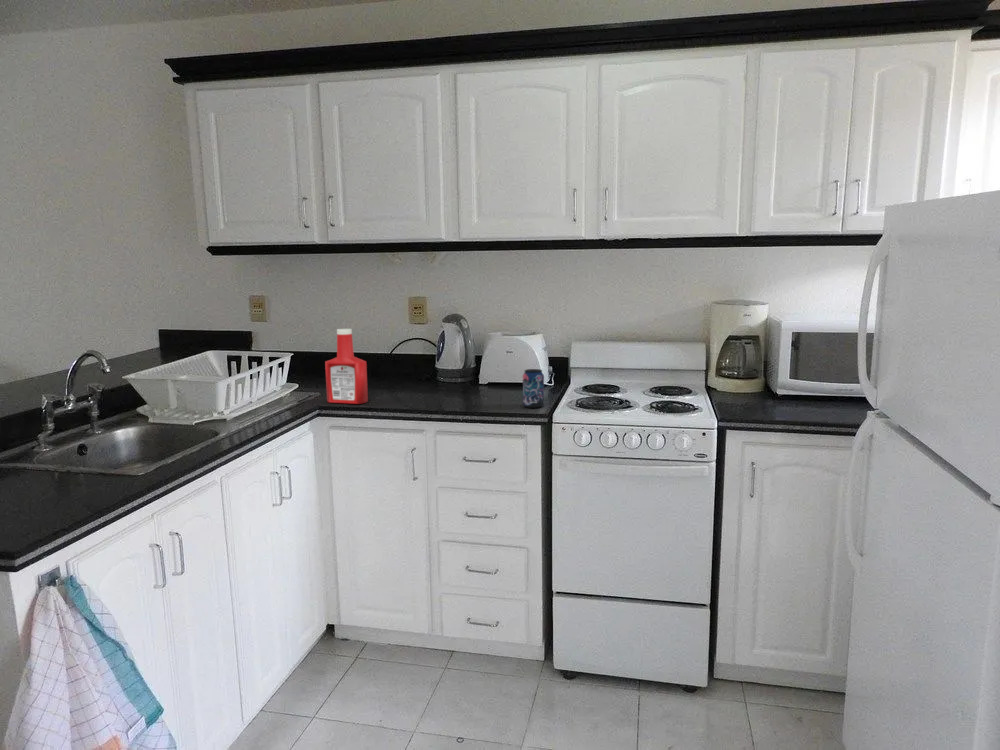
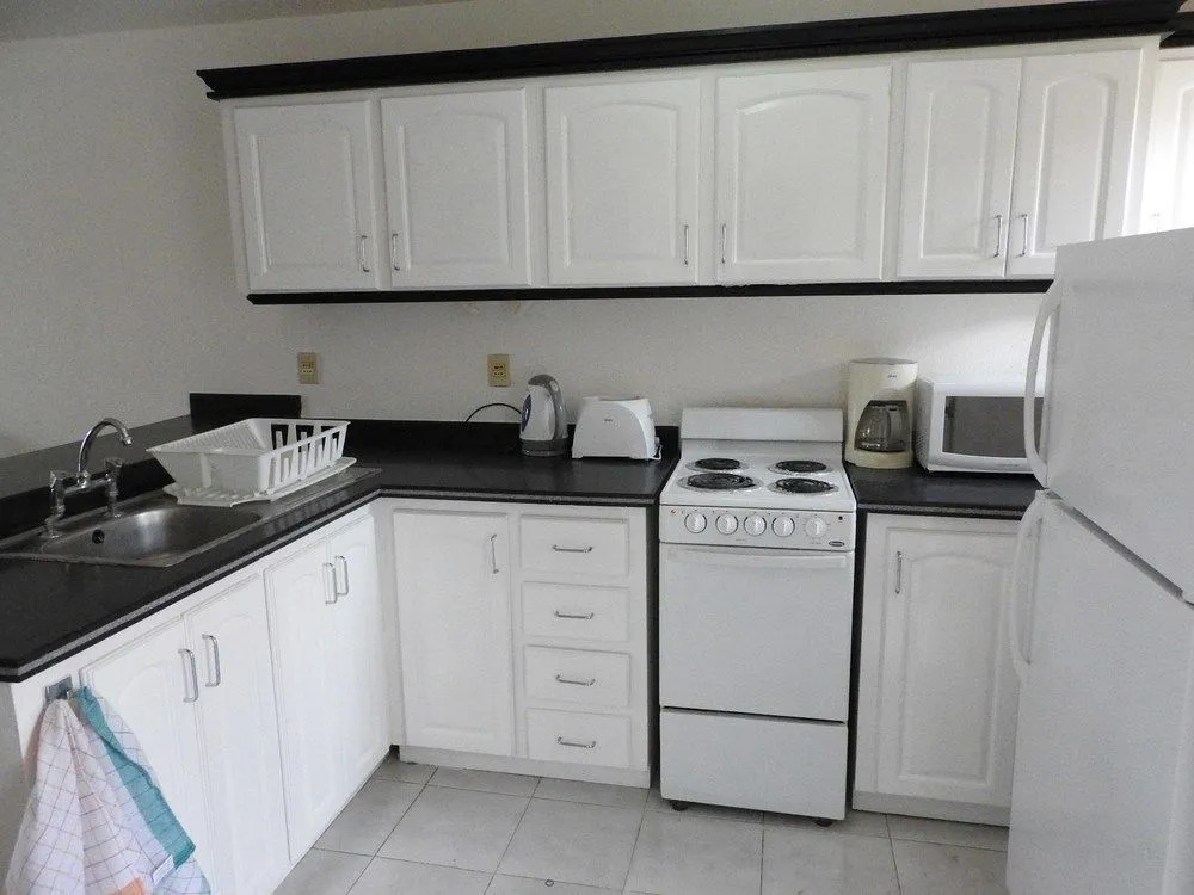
- beverage can (533, 388)
- soap bottle (345, 365)
